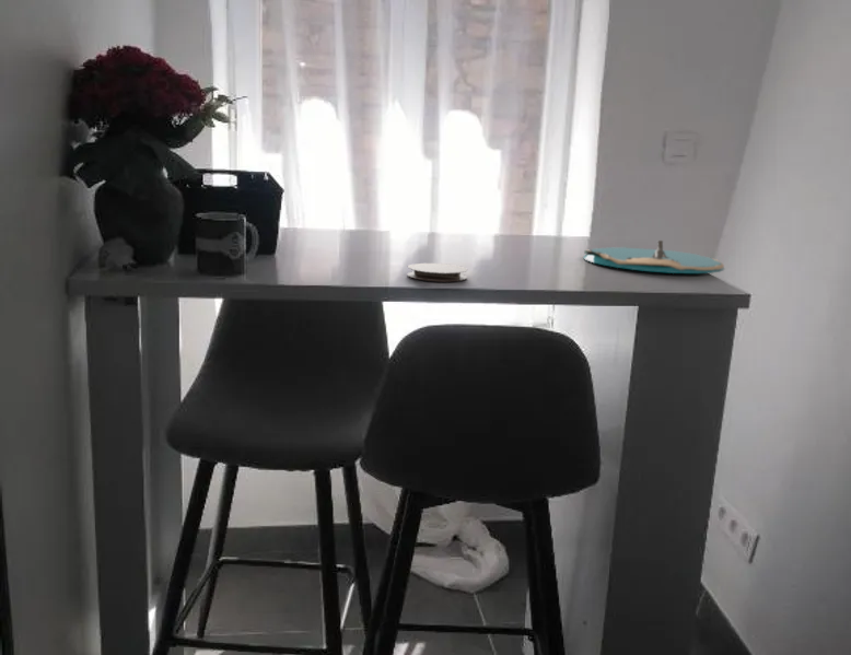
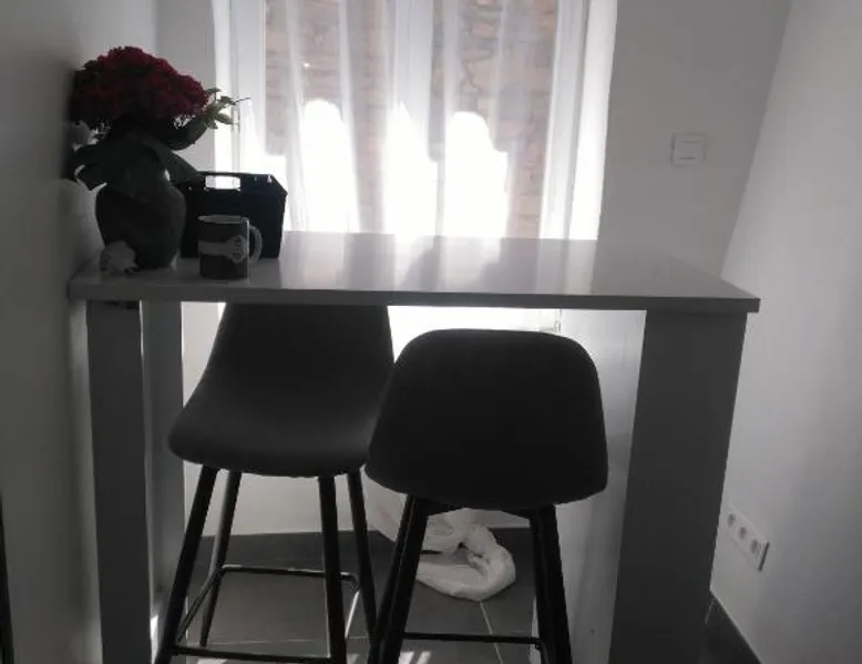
- plate (653, 249)
- coaster (436, 271)
